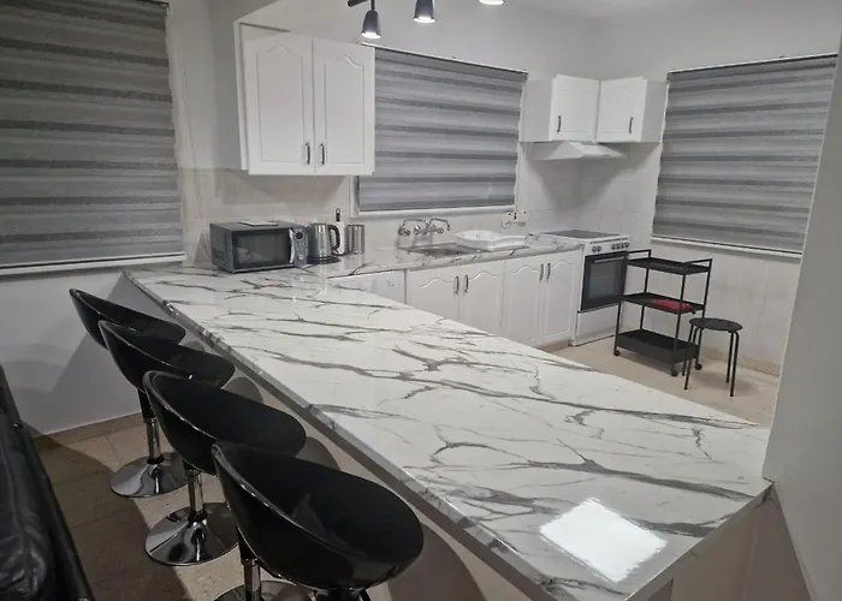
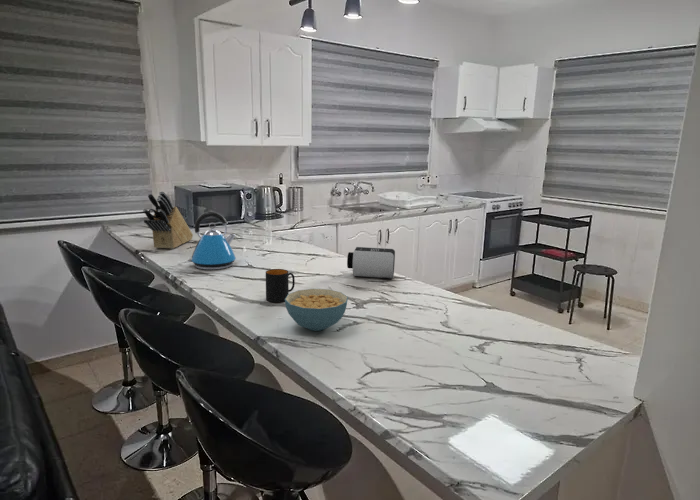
+ mug (281, 284)
+ cereal bowl (316, 312)
+ knife block (168, 217)
+ speaker (370, 263)
+ kettle (211, 238)
